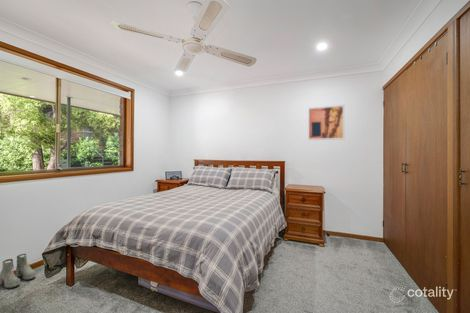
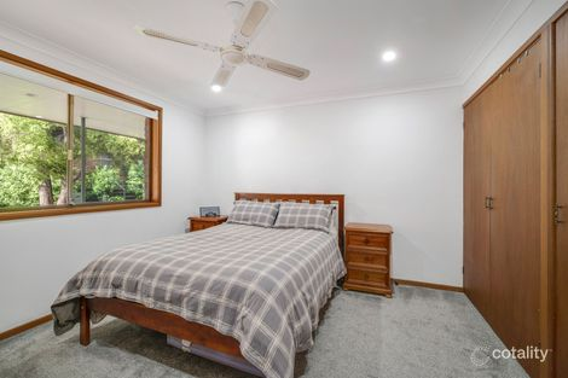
- wall art (325, 123)
- boots (18, 269)
